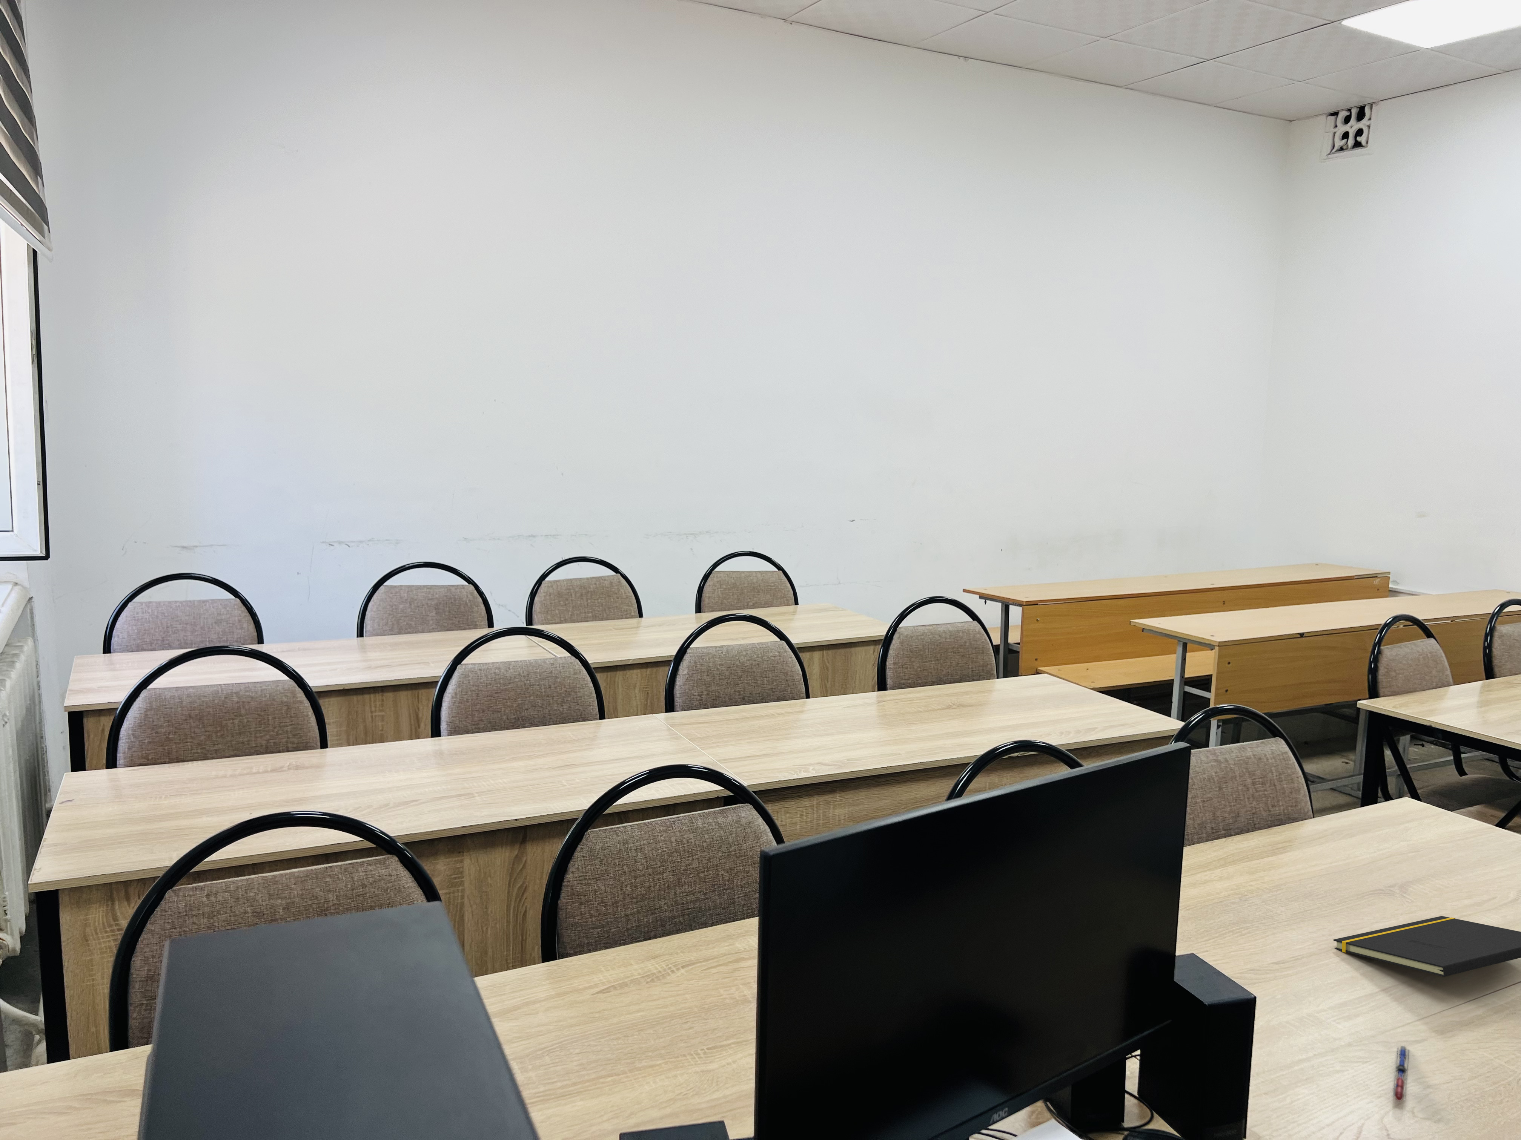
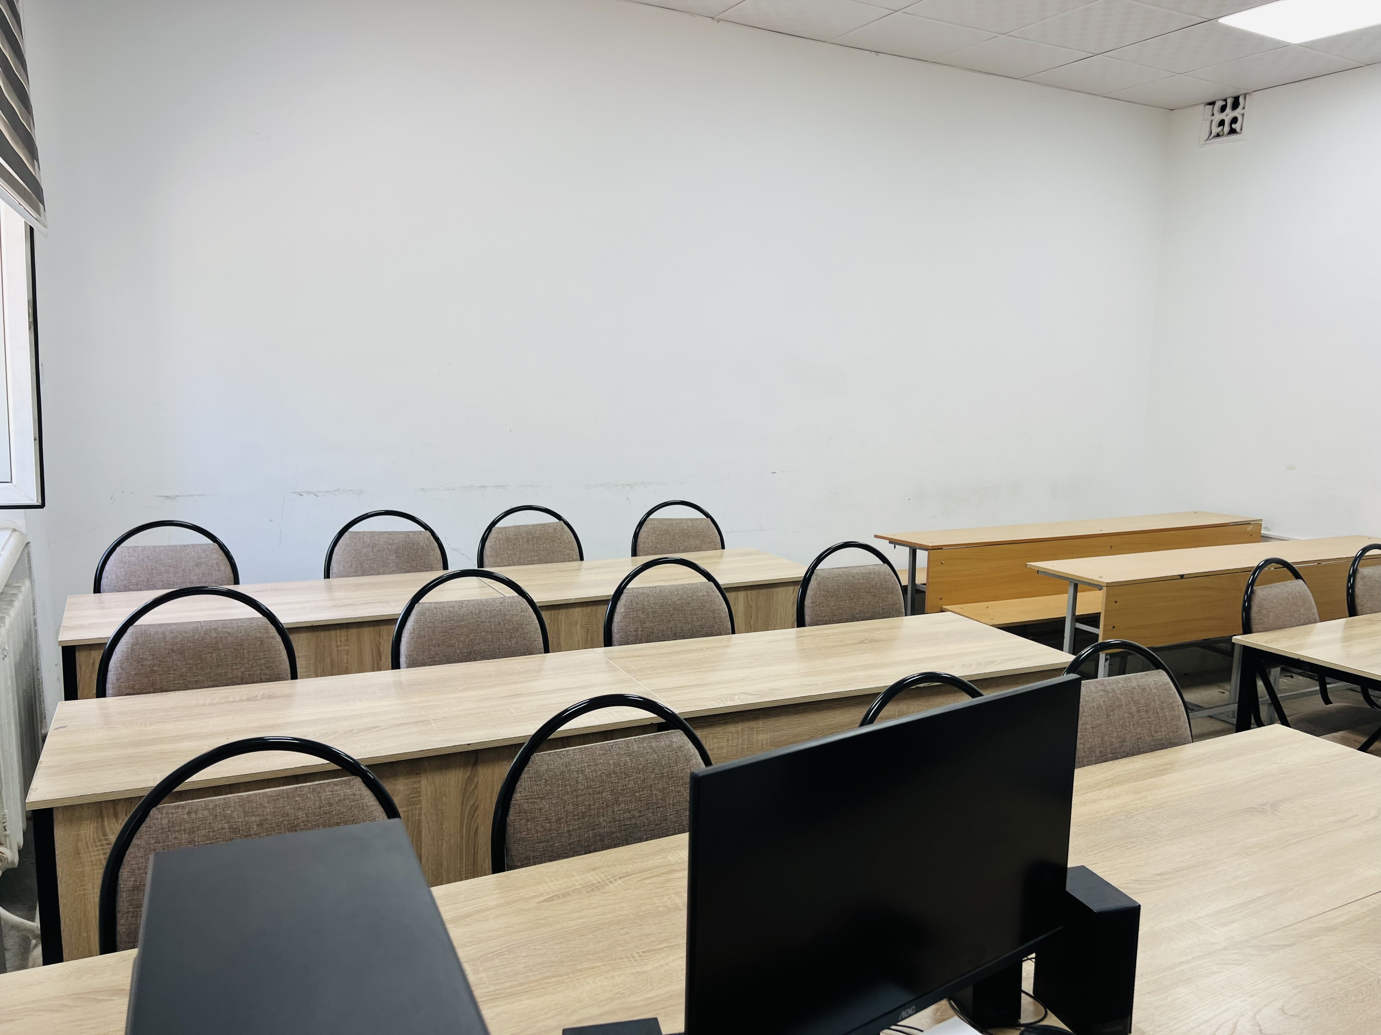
- pen (1401, 1071)
- notepad (1443, 944)
